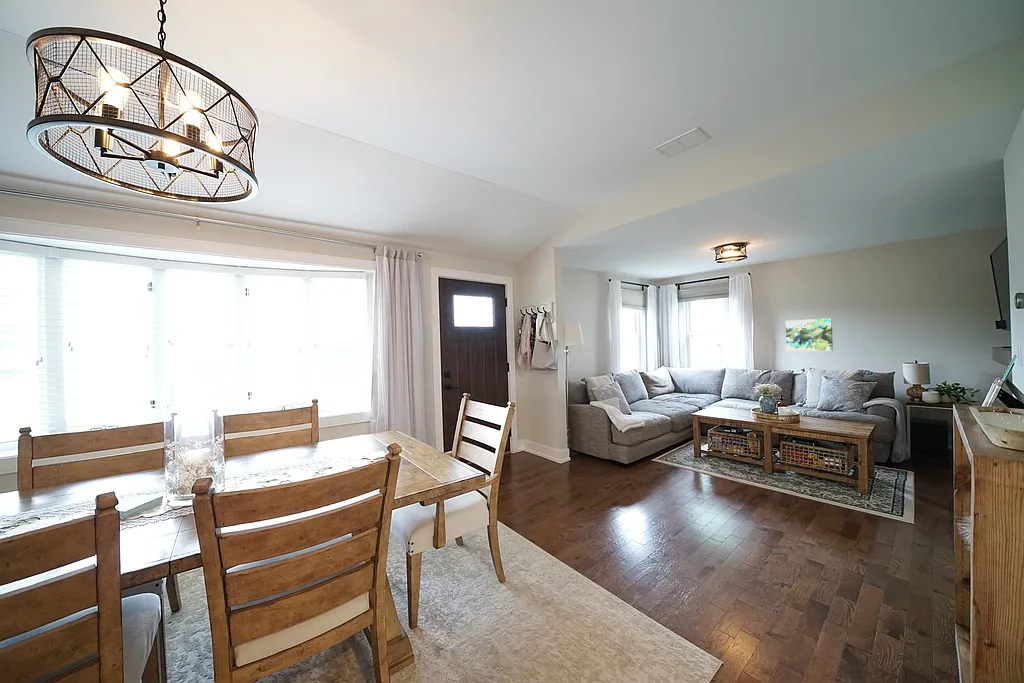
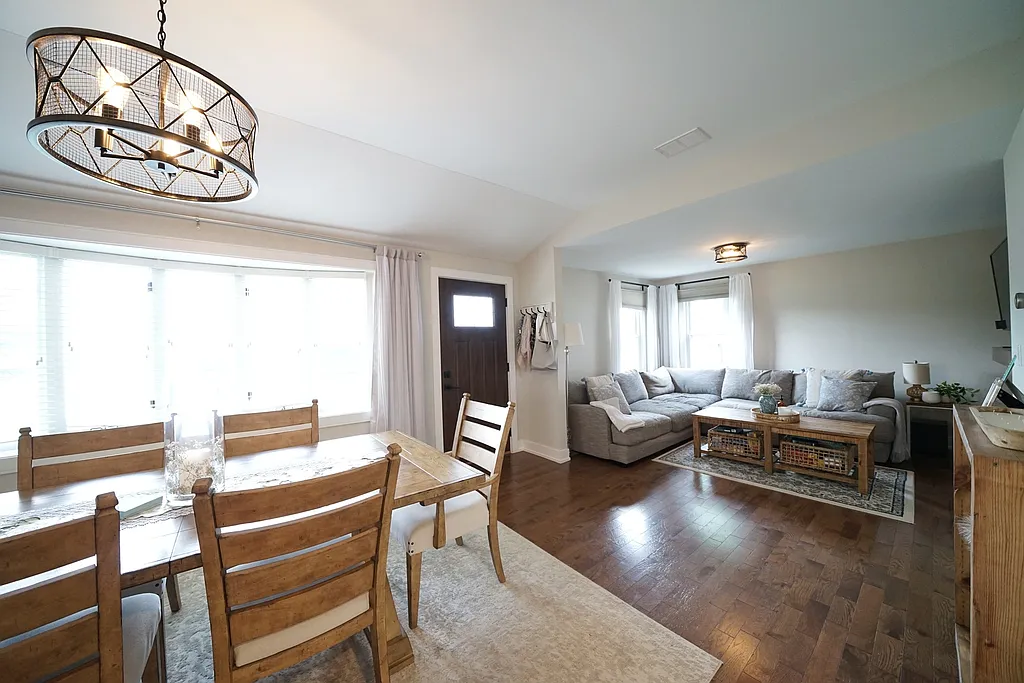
- wall art (808, 335)
